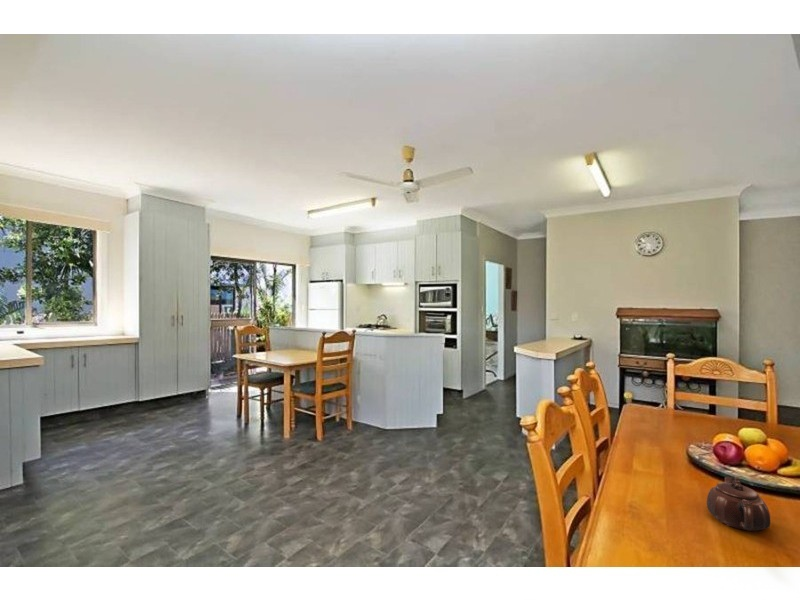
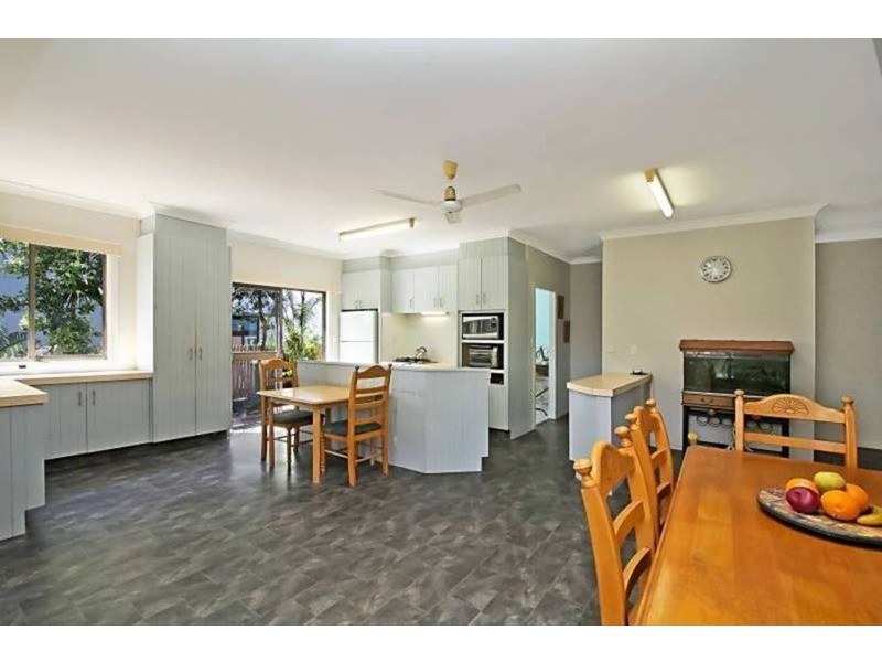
- teapot (737, 500)
